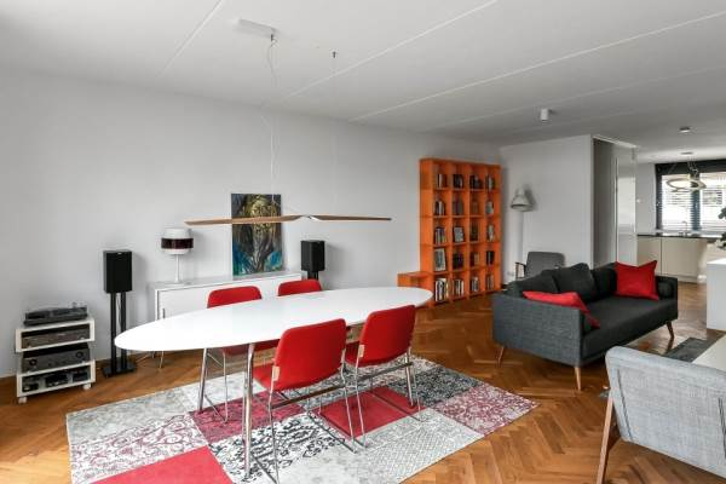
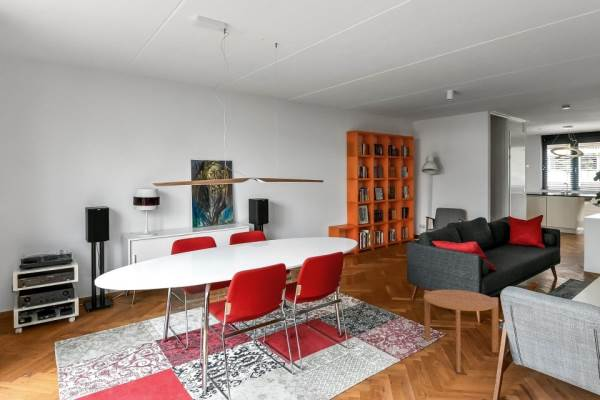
+ side table (459, 327)
